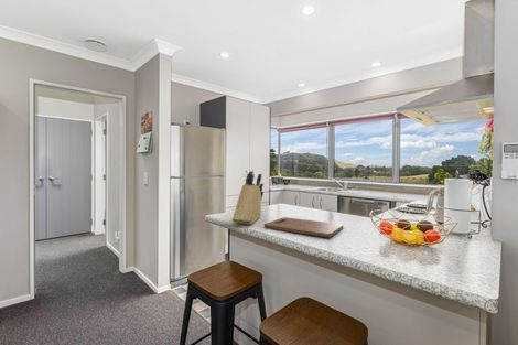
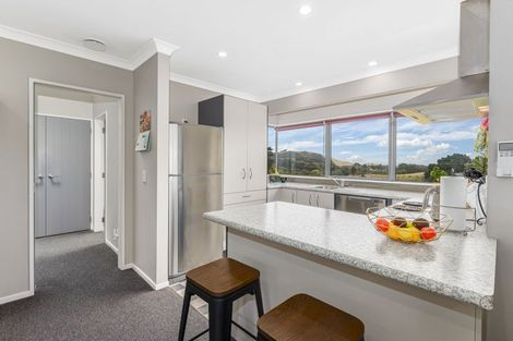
- knife block (249, 195)
- cutting board (303, 225)
